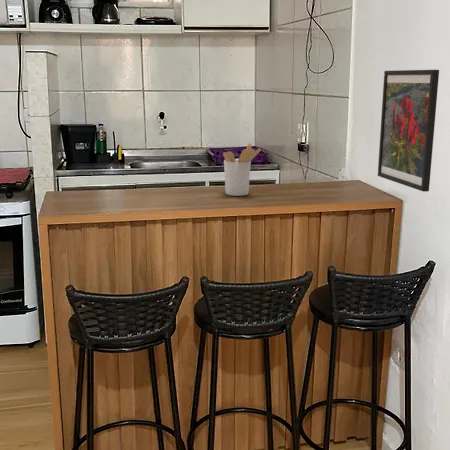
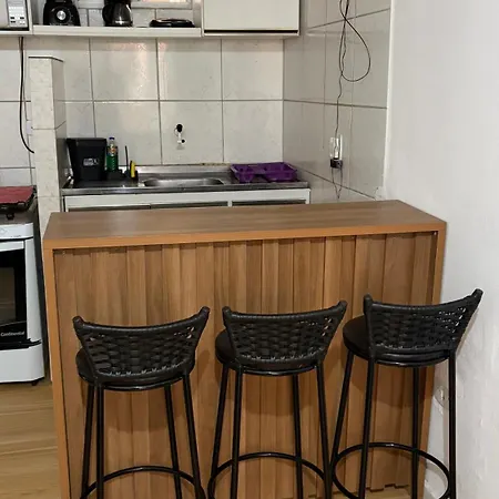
- utensil holder (241, 169)
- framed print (405, 127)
